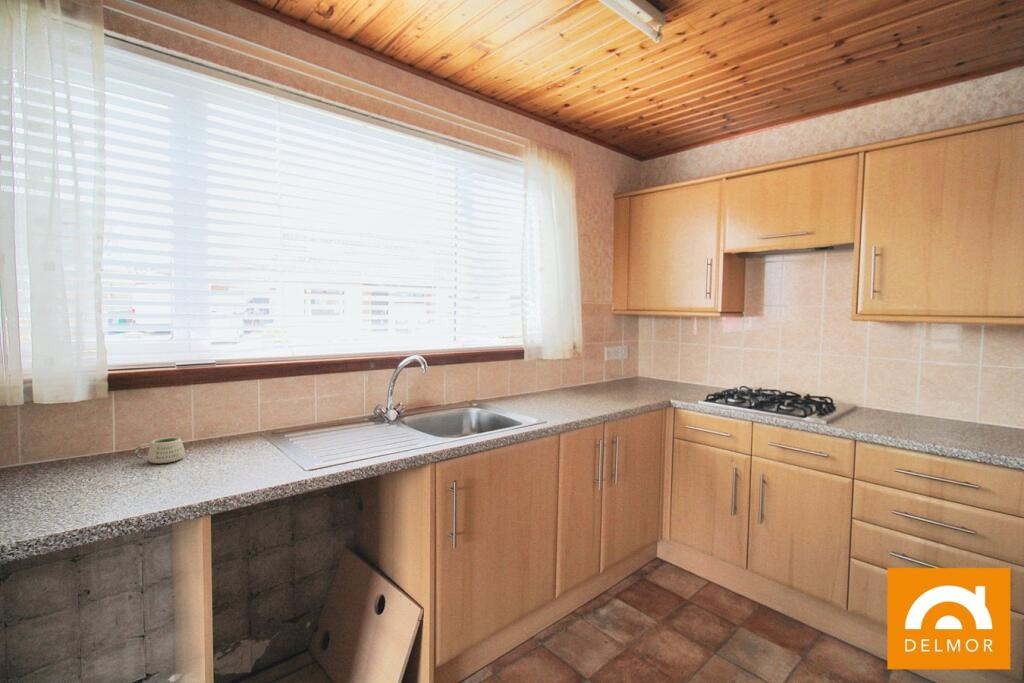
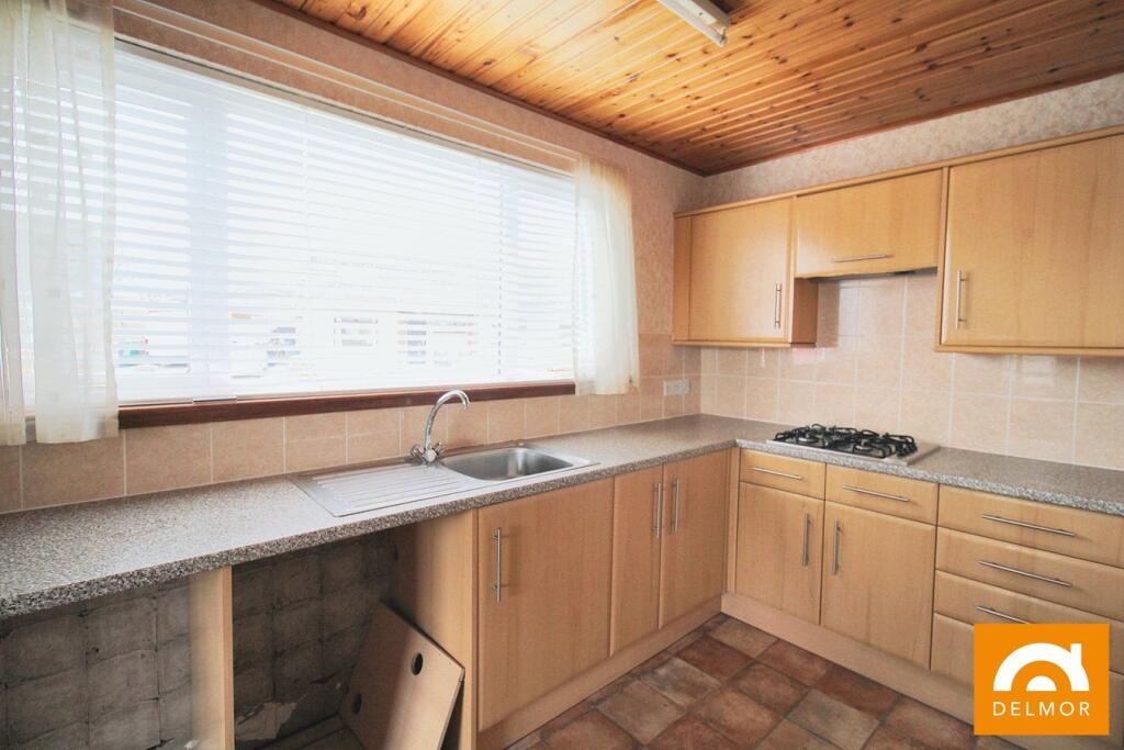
- mug (160, 450)
